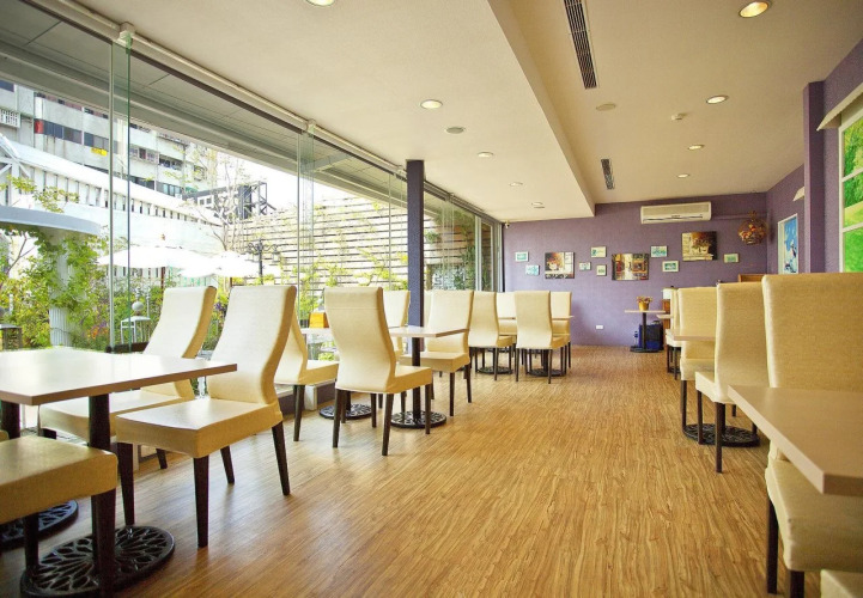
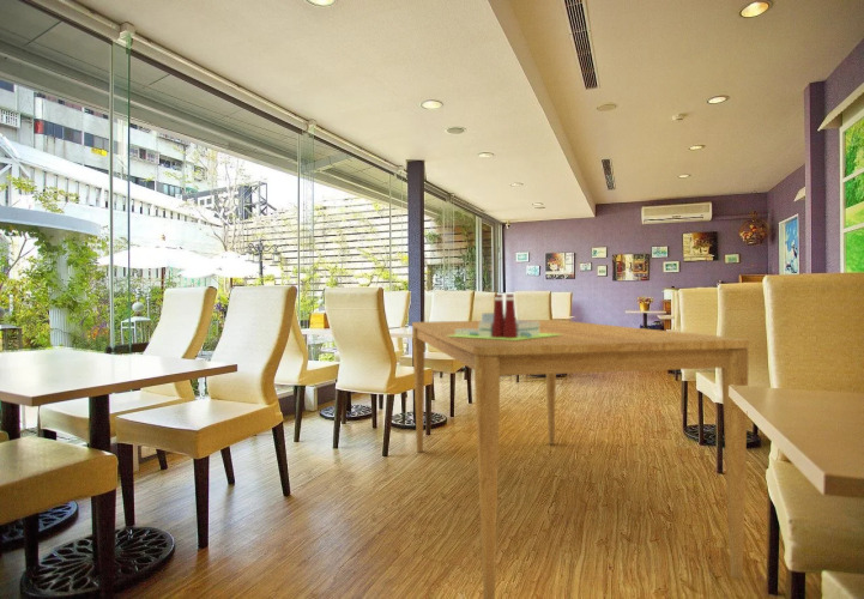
+ dining table (548, 411)
+ architectural model (503, 314)
